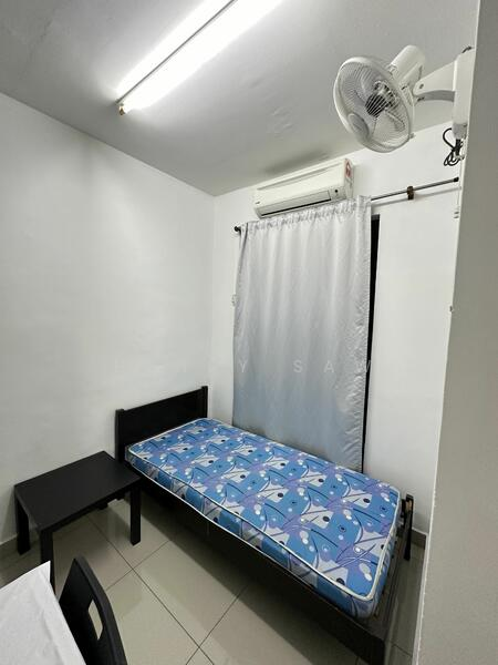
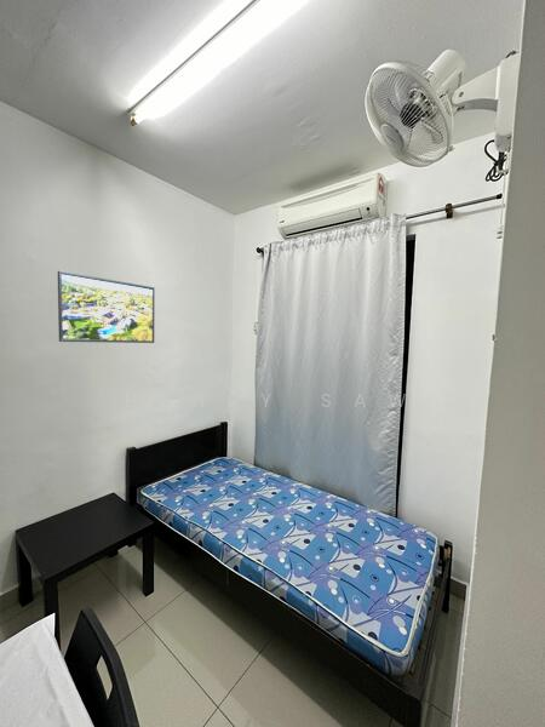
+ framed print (111, 311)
